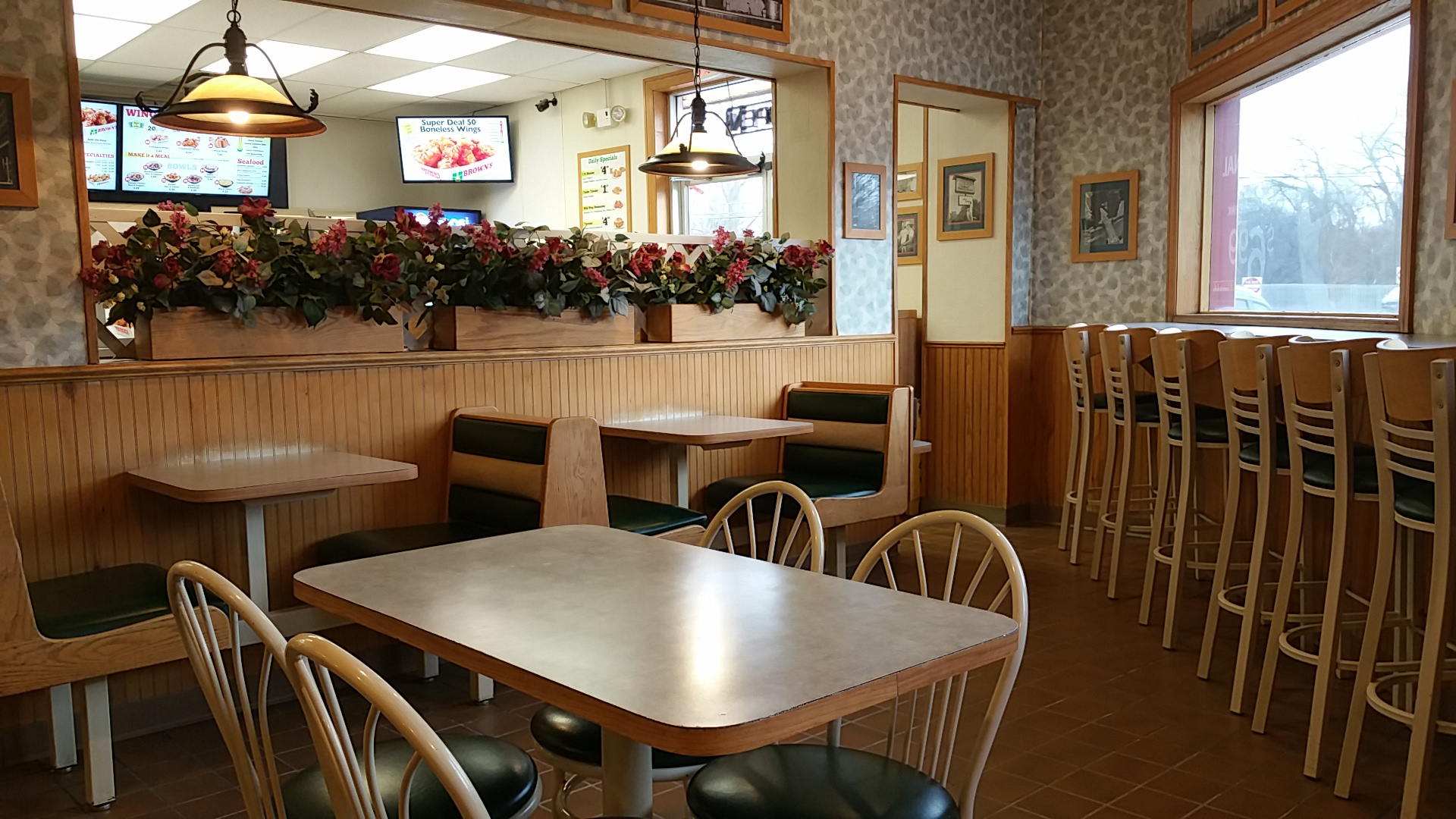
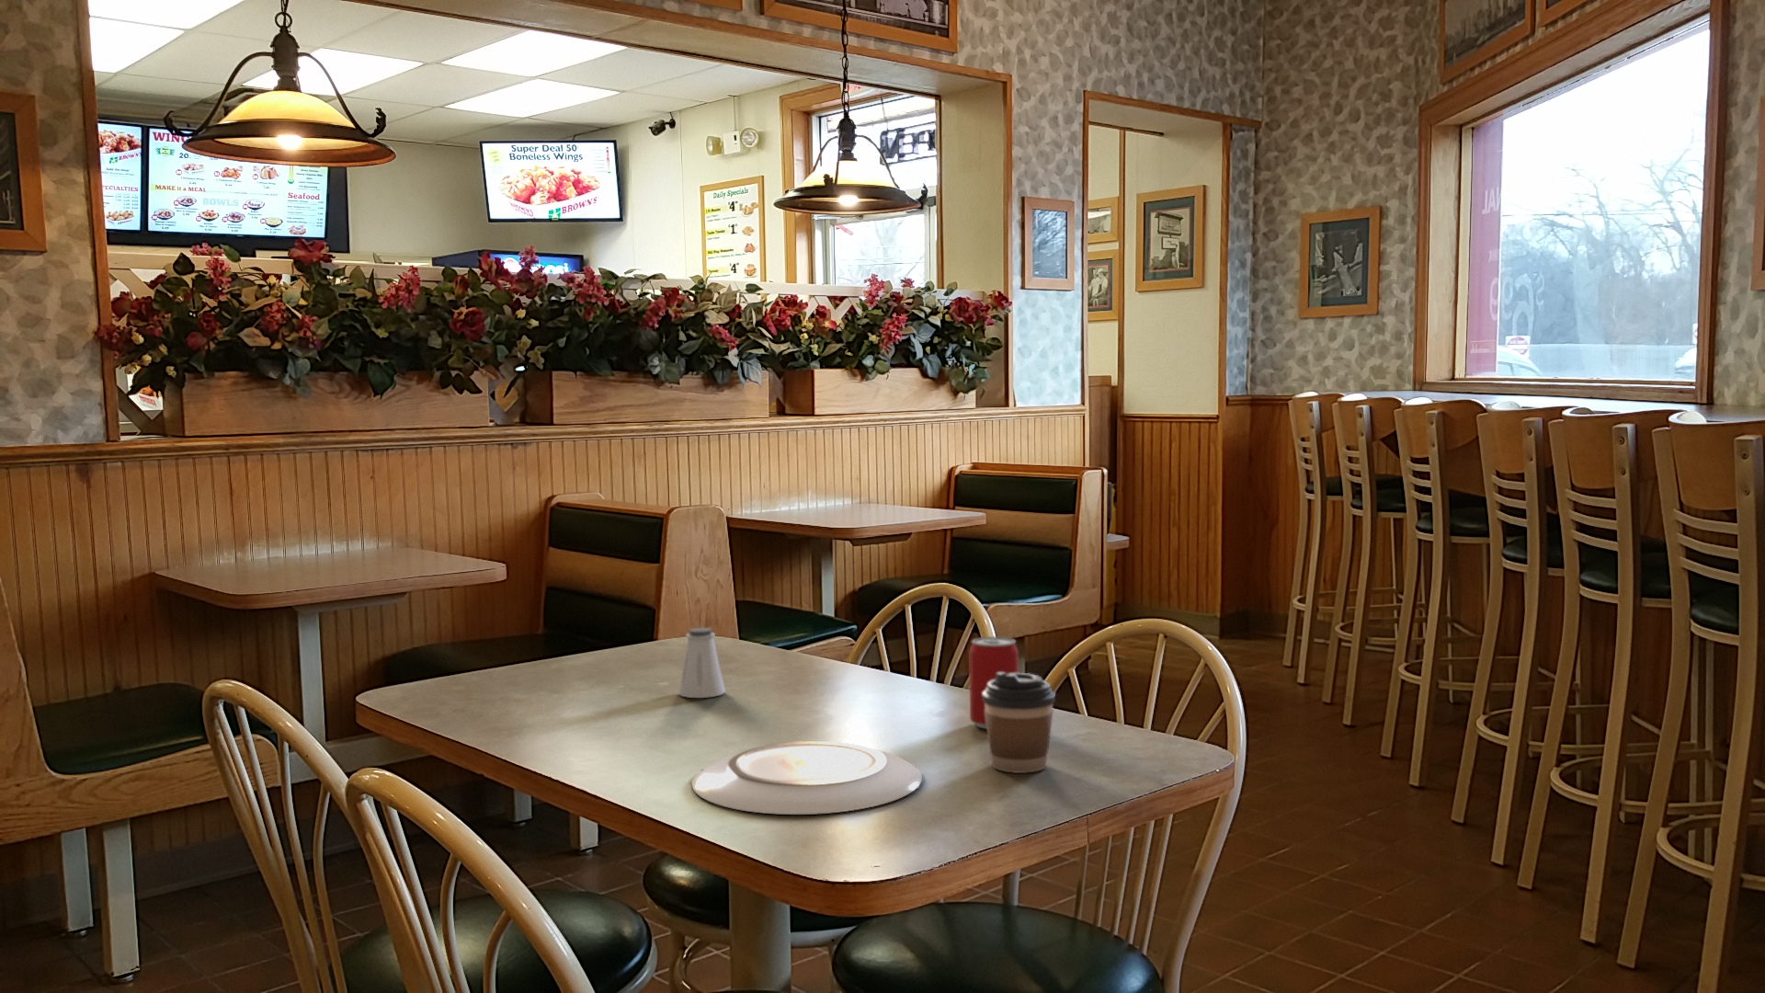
+ beer can (993, 679)
+ plate (807, 770)
+ coffee cup (1018, 718)
+ saltshaker (701, 661)
